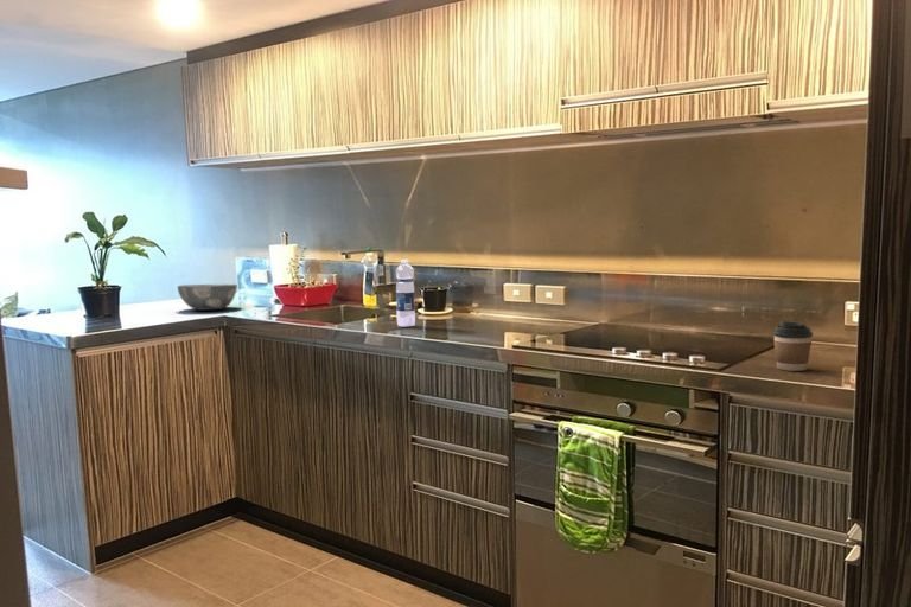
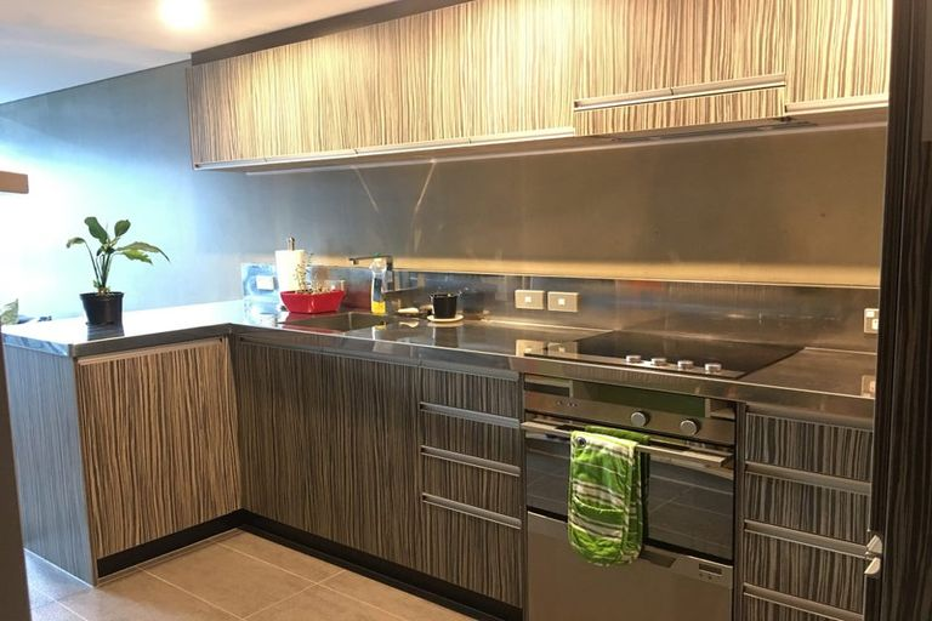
- bowl (208, 296)
- coffee cup (791, 344)
- water bottle (404, 293)
